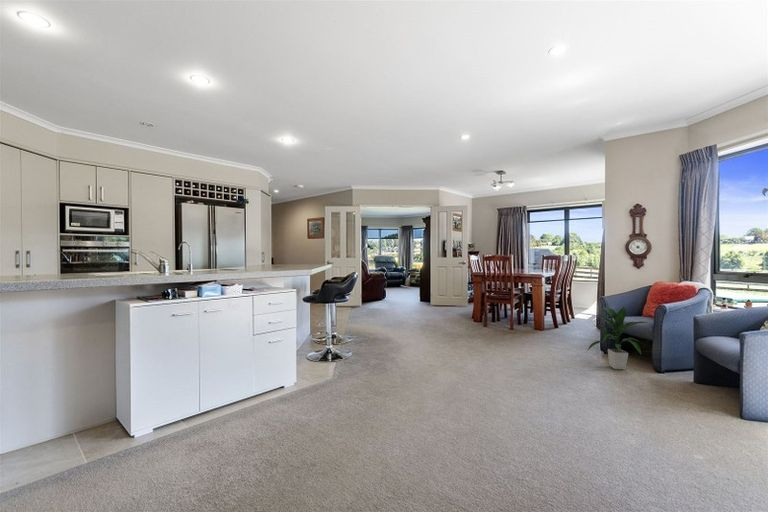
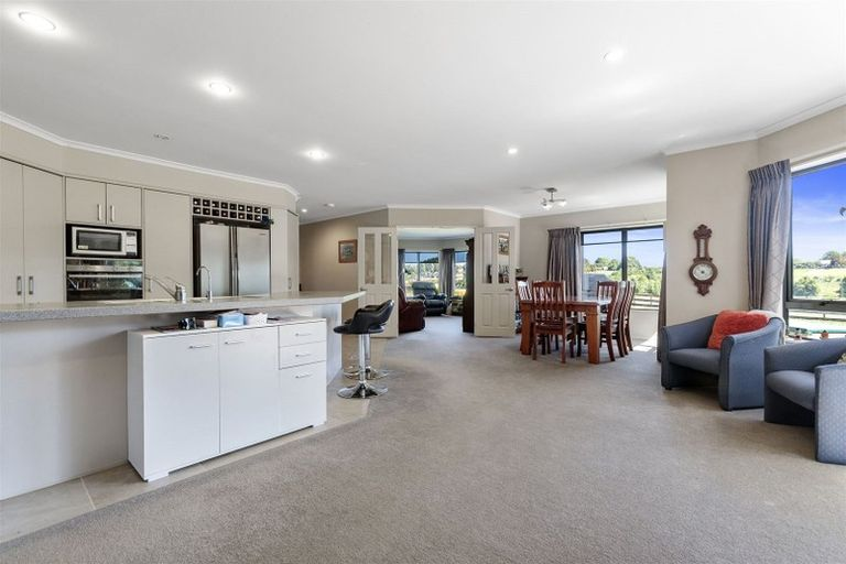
- indoor plant (615, 335)
